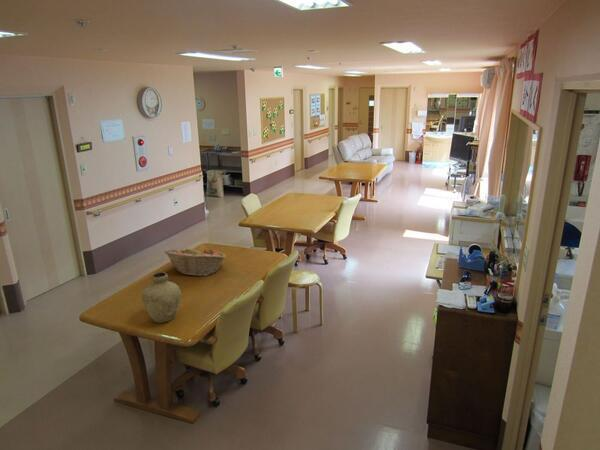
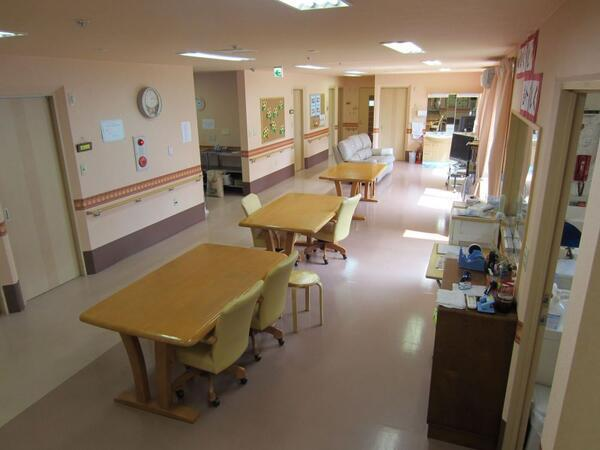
- vase (162, 296)
- fruit basket (195, 258)
